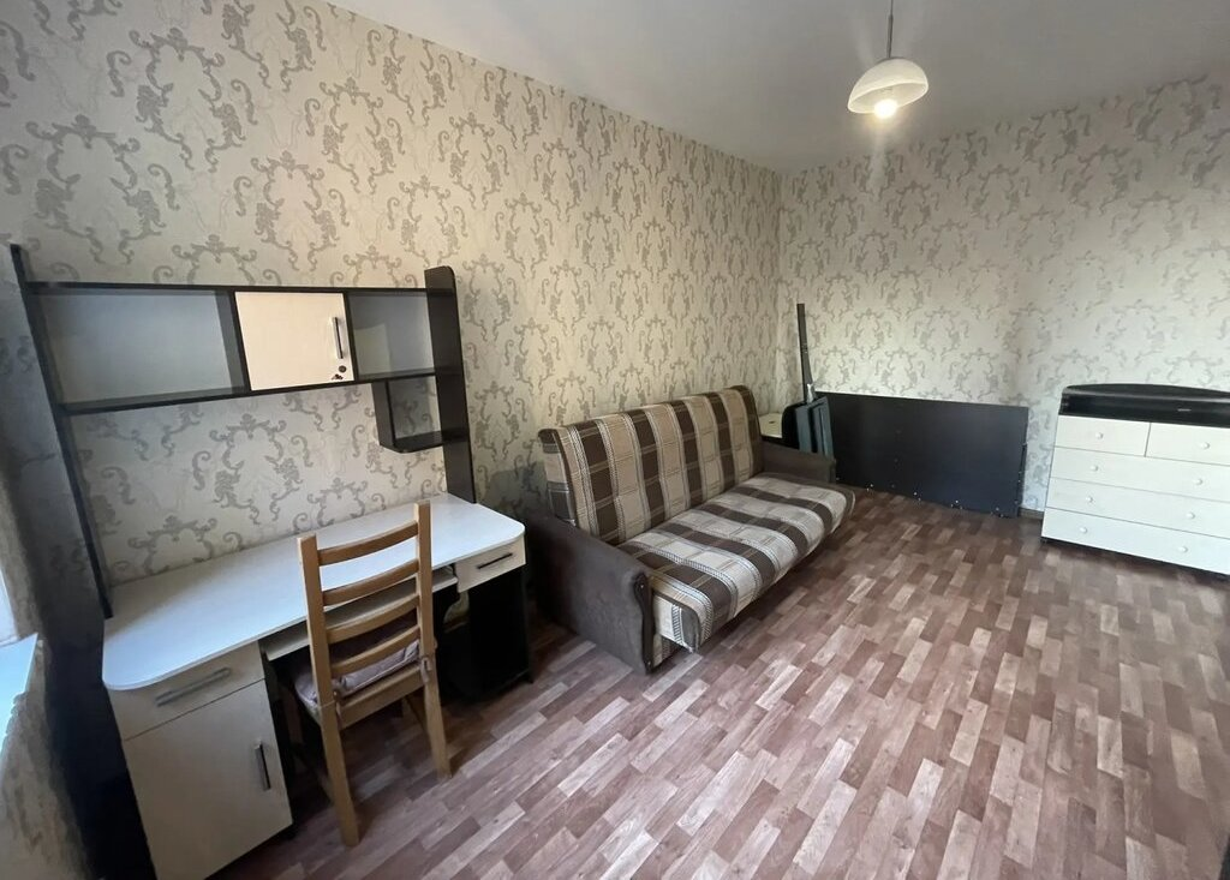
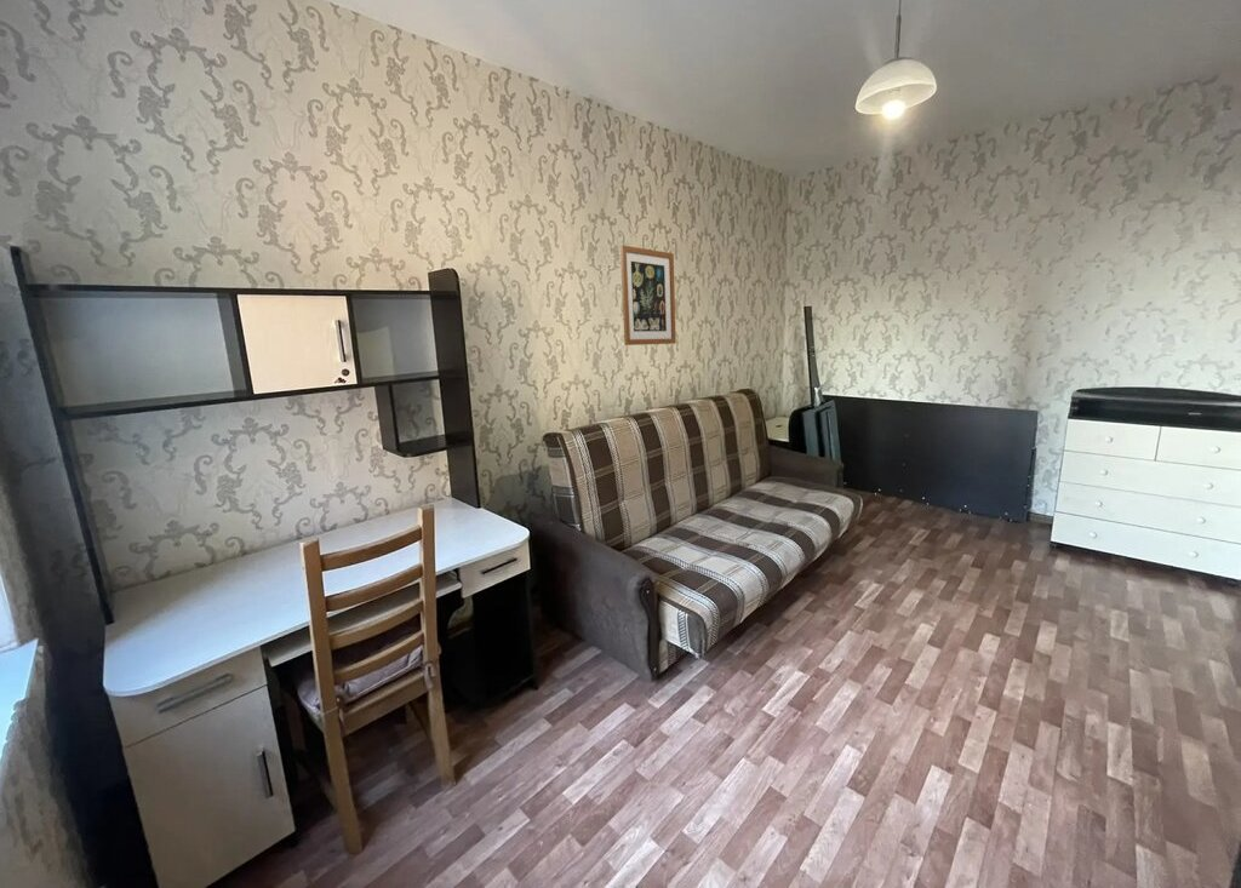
+ wall art (650, 297)
